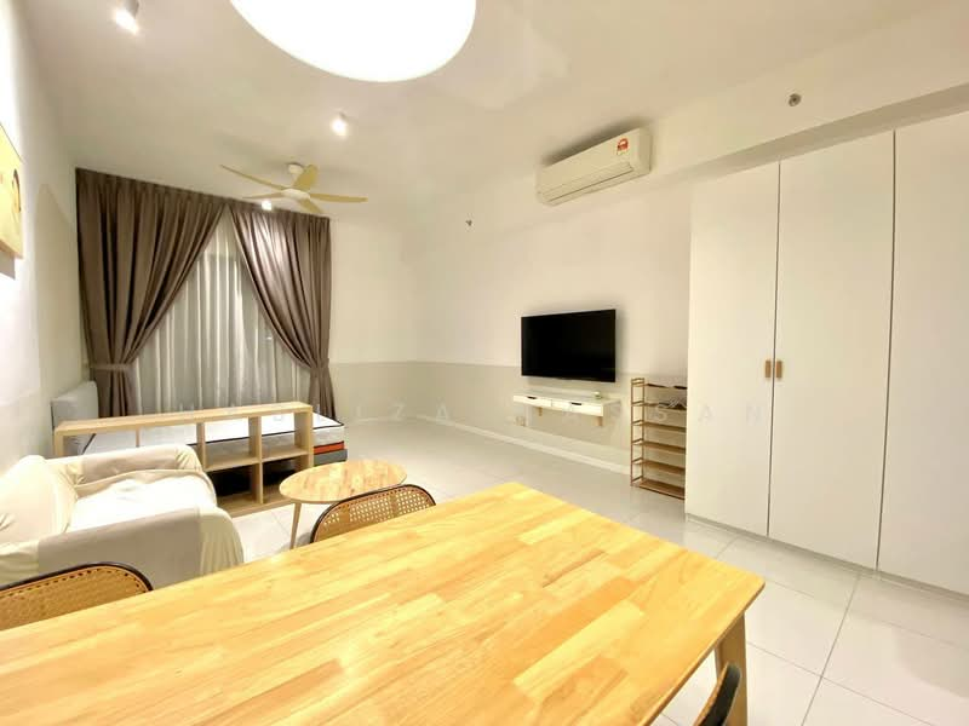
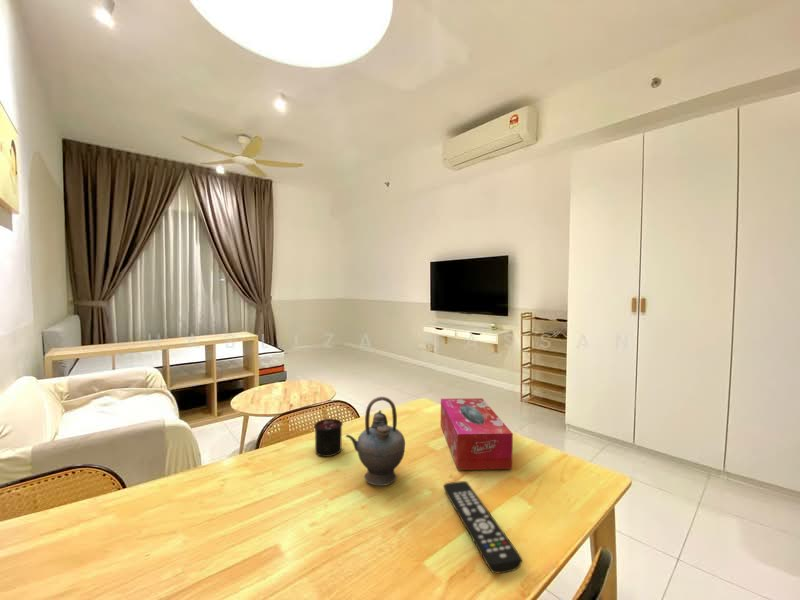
+ candle (328, 430)
+ tissue box (471, 429)
+ teapot (375, 437)
+ remote control (476, 519)
